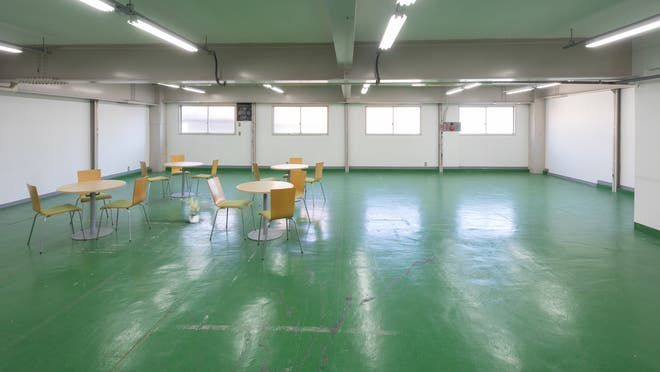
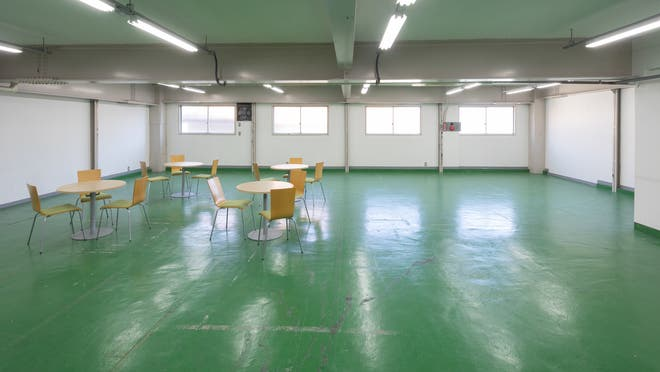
- potted plant (193, 209)
